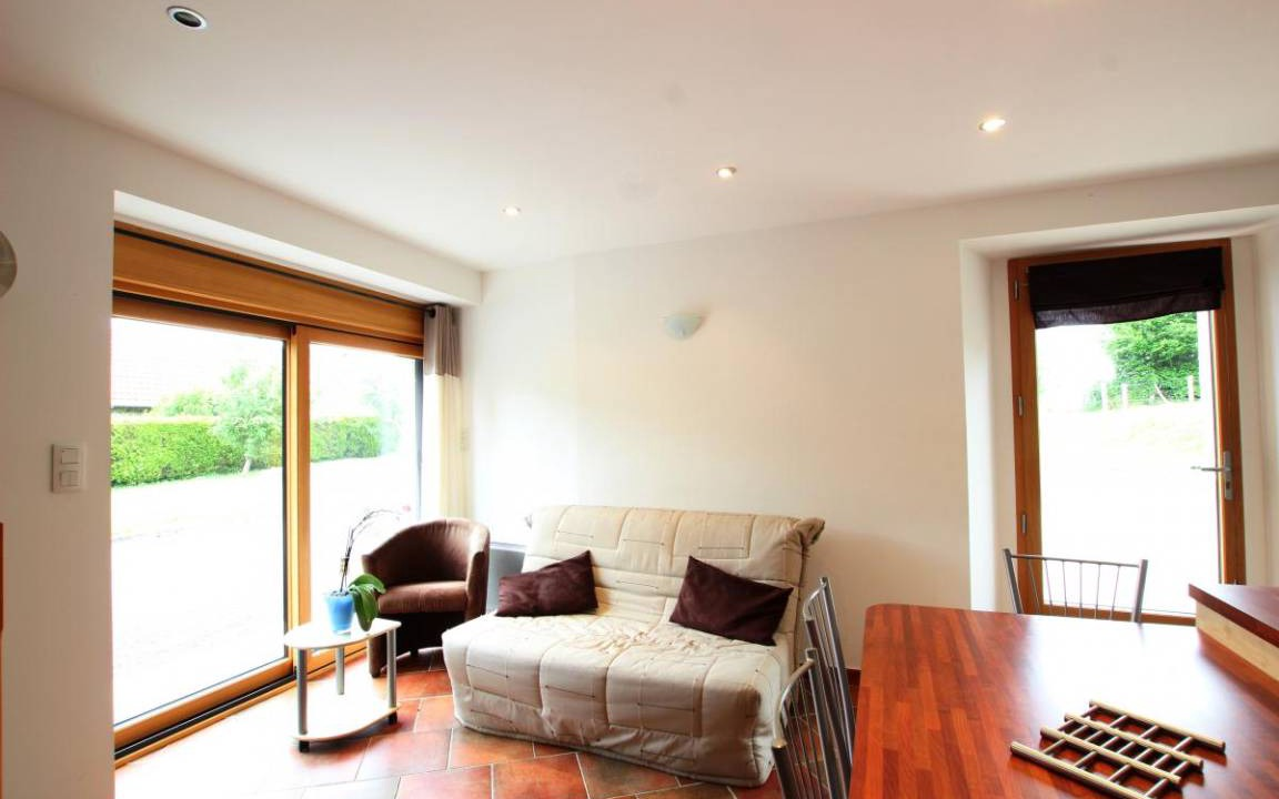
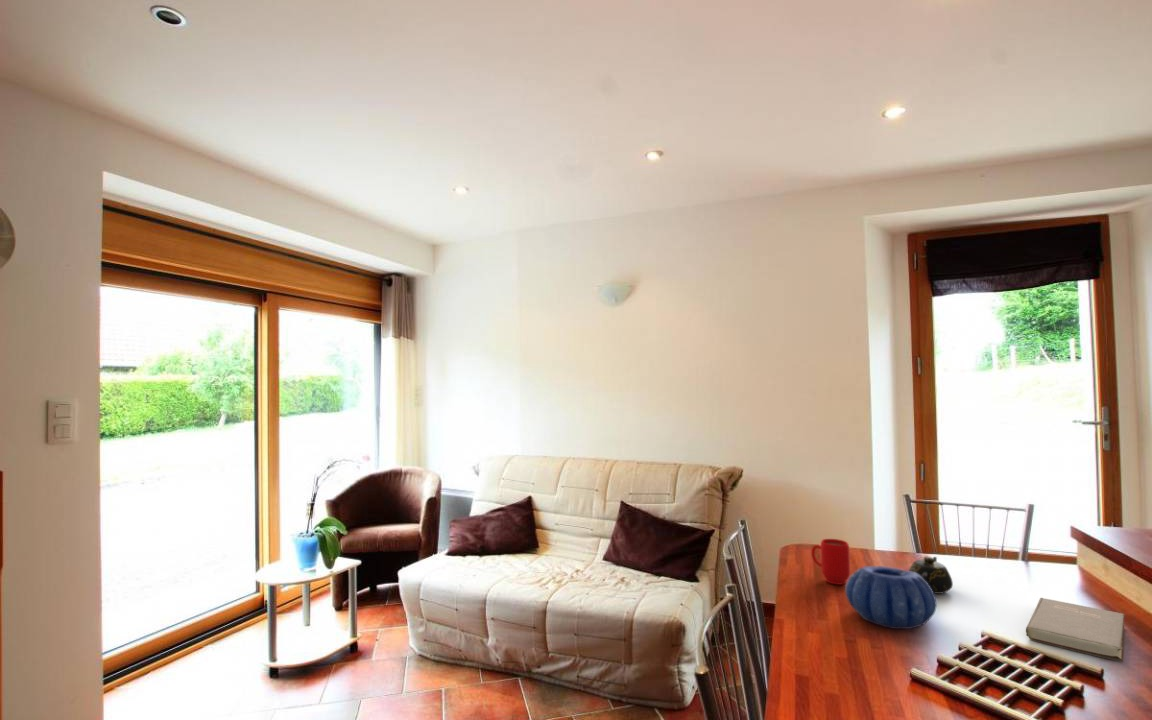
+ mug (829, 560)
+ teapot (929, 572)
+ book (1076, 626)
+ decorative bowl (889, 594)
